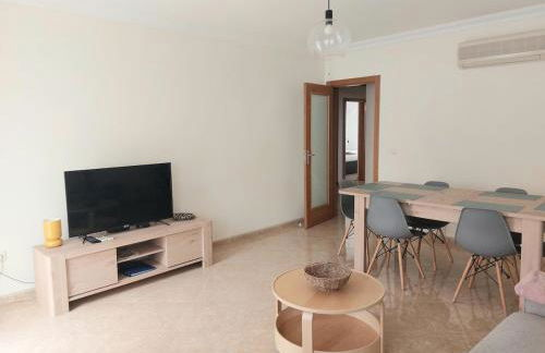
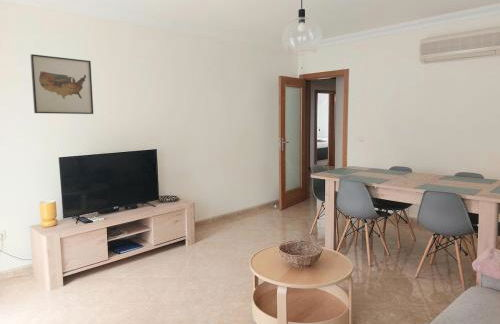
+ wall art (63, 85)
